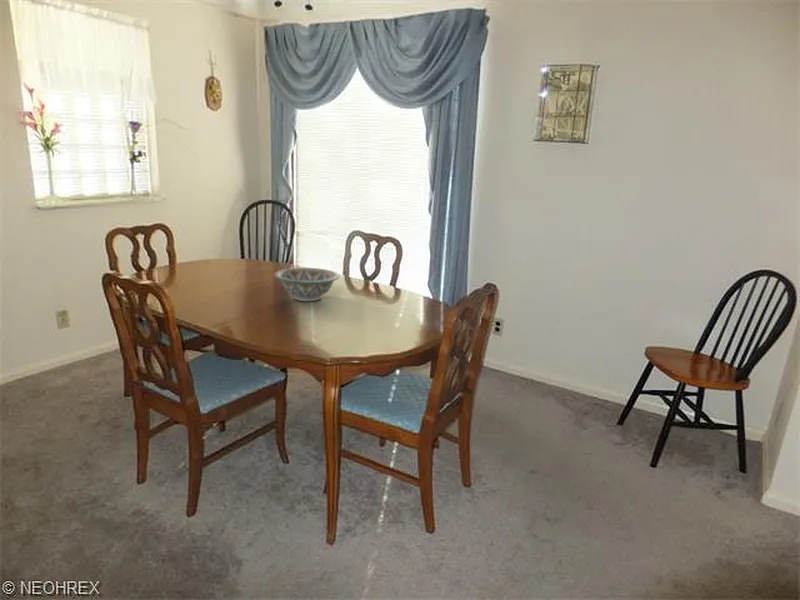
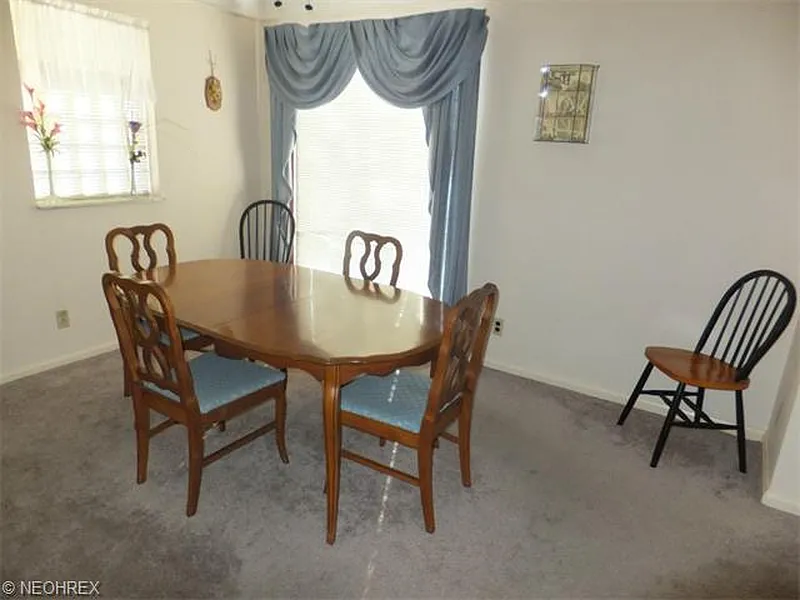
- decorative bowl (307, 285)
